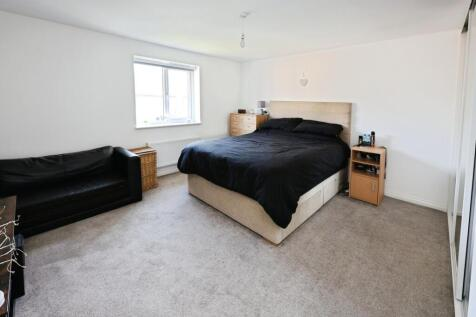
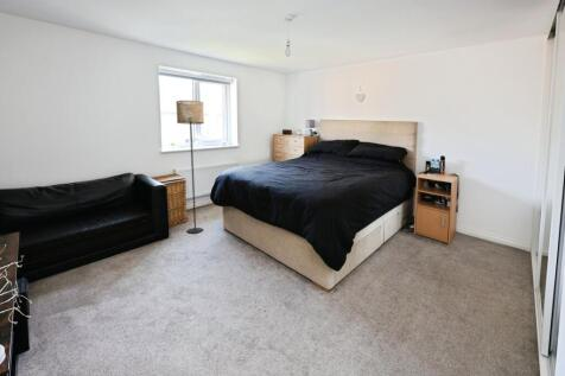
+ floor lamp (192, 168)
